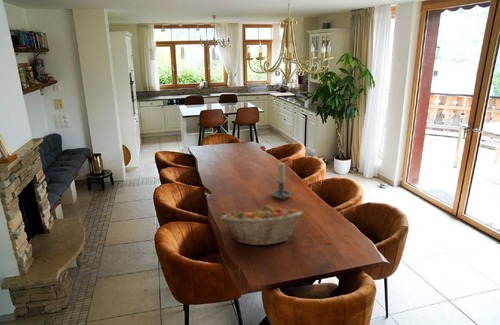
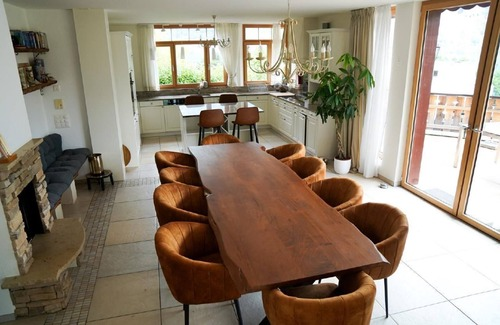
- candle holder (281, 180)
- fruit basket (261, 221)
